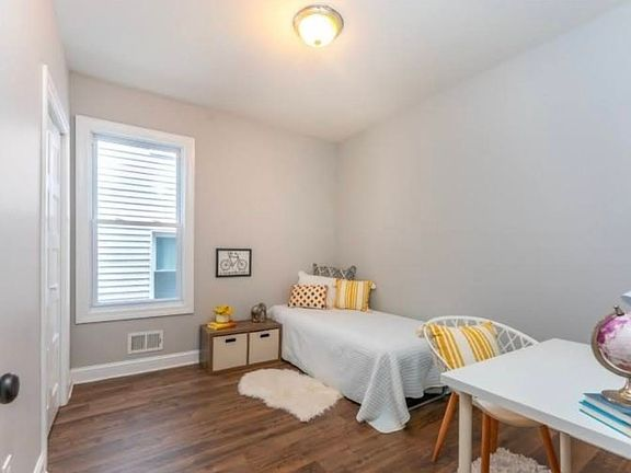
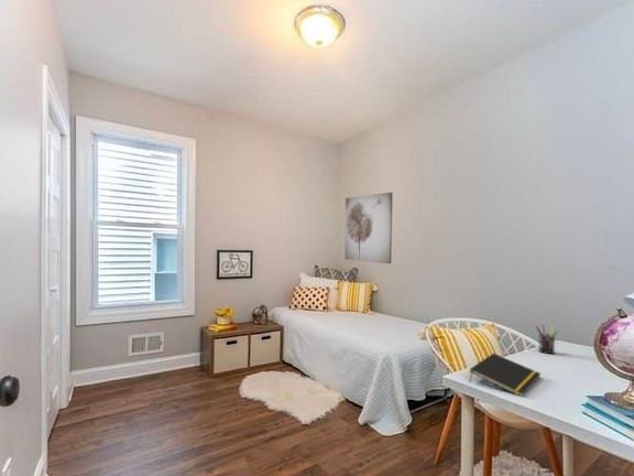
+ notepad (505, 372)
+ wall art (367, 228)
+ pen holder (547, 338)
